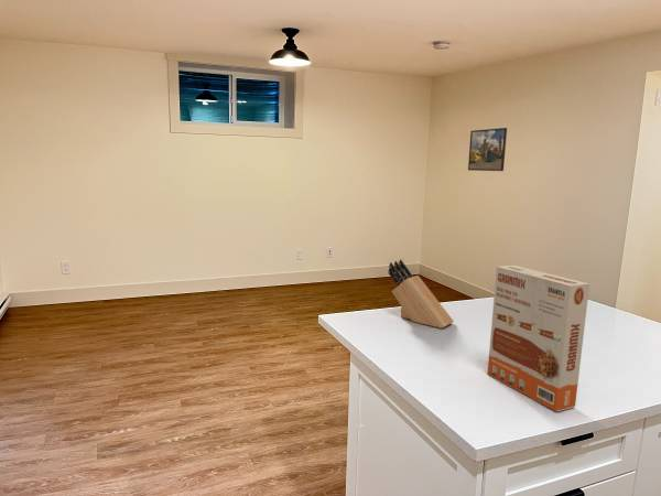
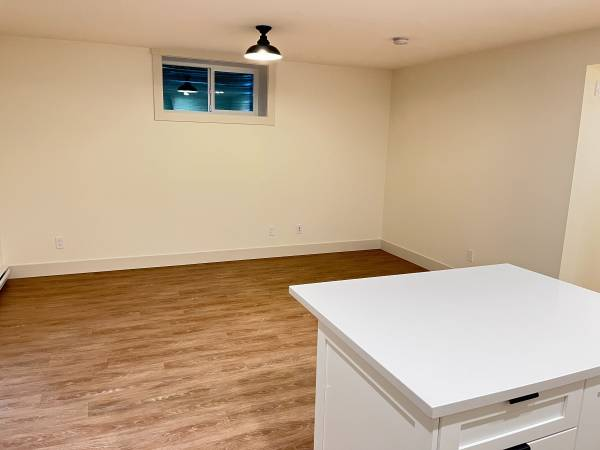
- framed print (486, 150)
- knife block (419, 291)
- cereal box (533, 333)
